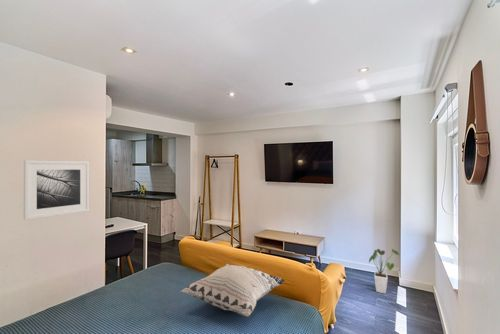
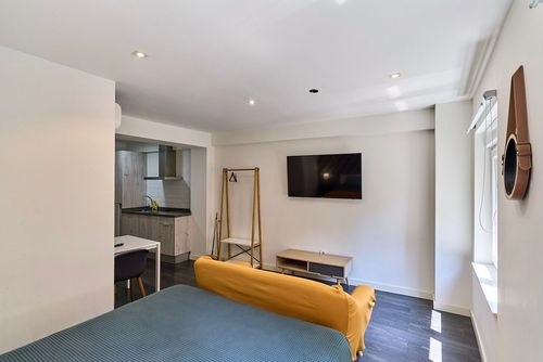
- house plant (383, 269)
- decorative pillow (235, 285)
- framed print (59, 188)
